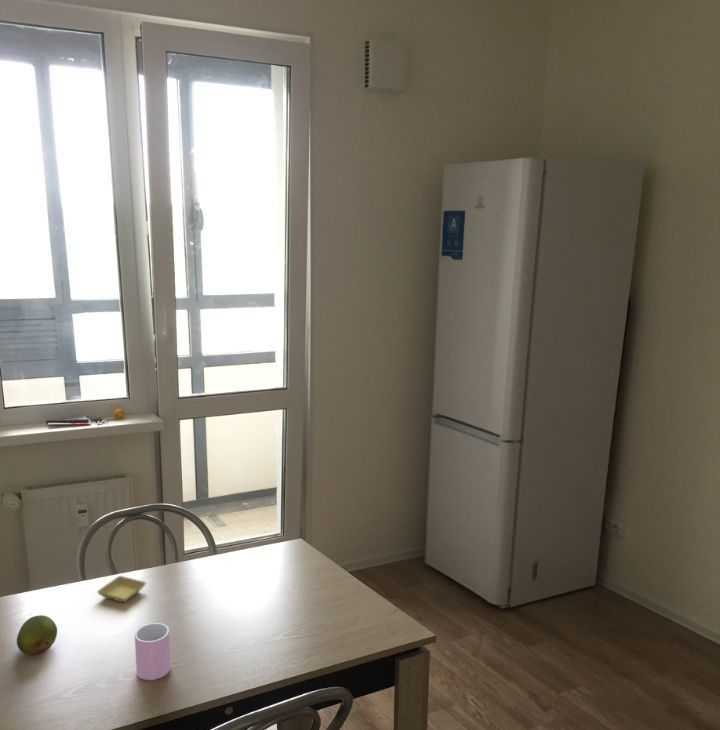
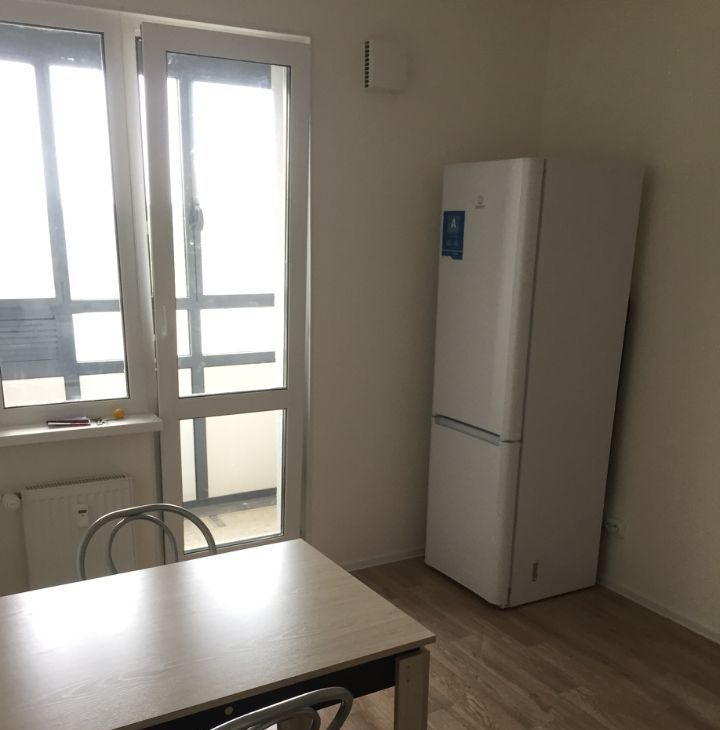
- cup (152, 656)
- saucer (122, 590)
- fruit (37, 633)
